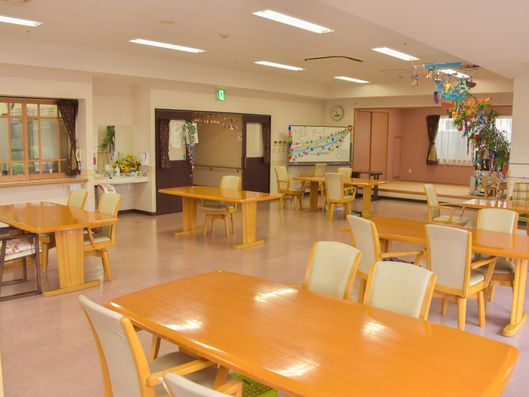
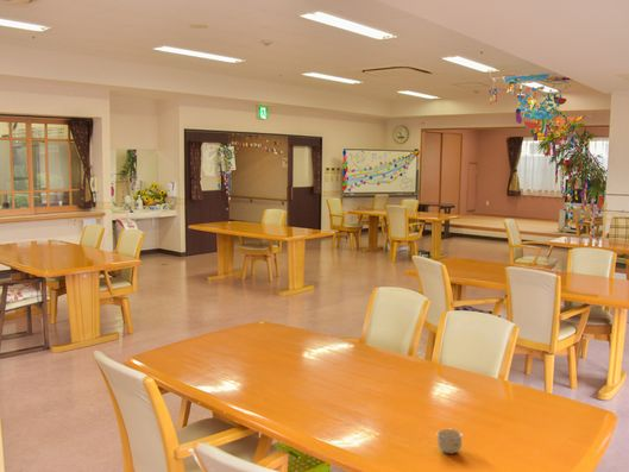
+ cup (449, 440)
